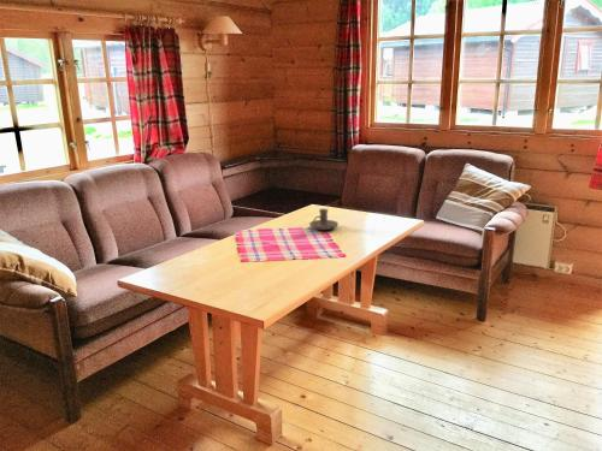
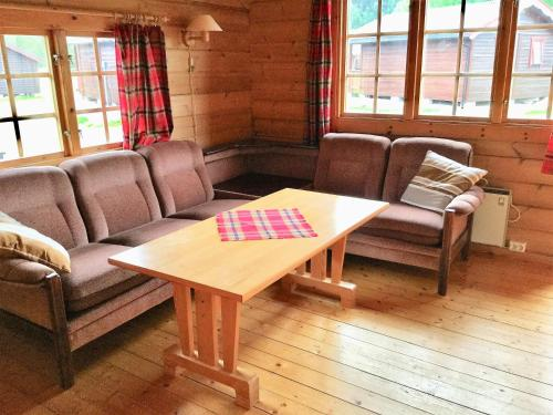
- candle holder (321, 219)
